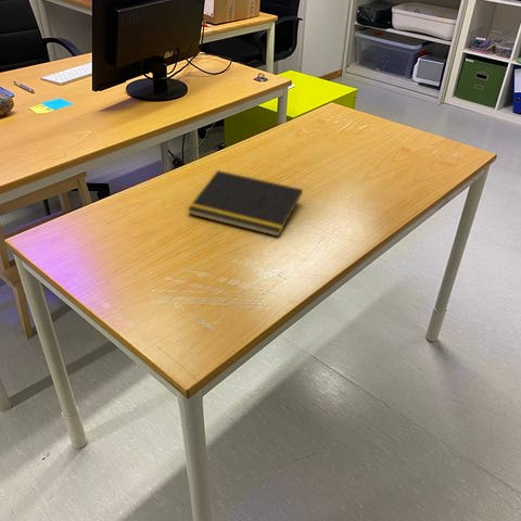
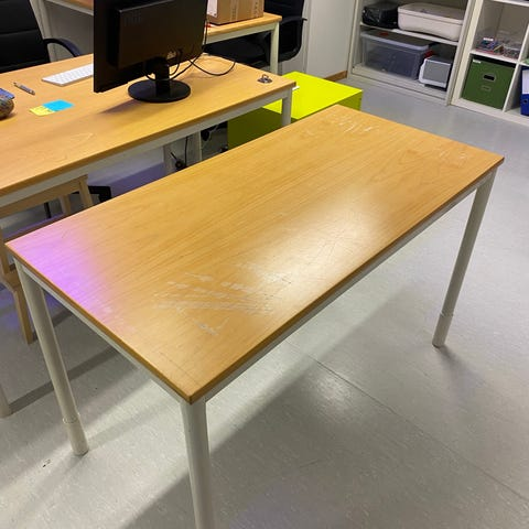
- notepad (245, 201)
